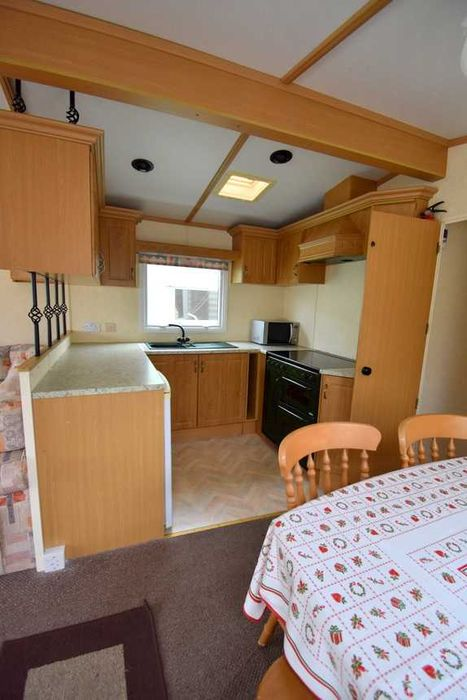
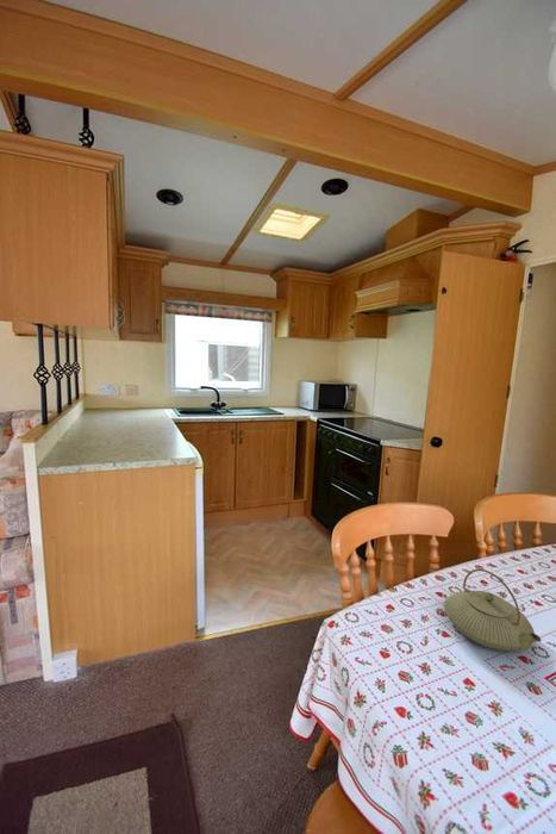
+ teapot (493, 605)
